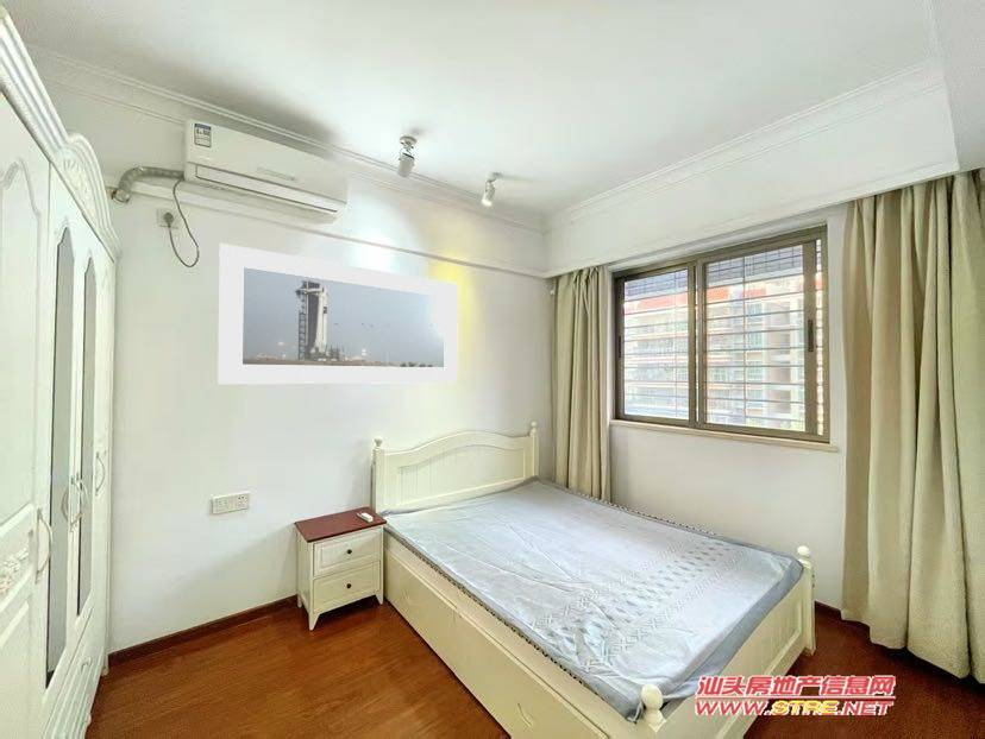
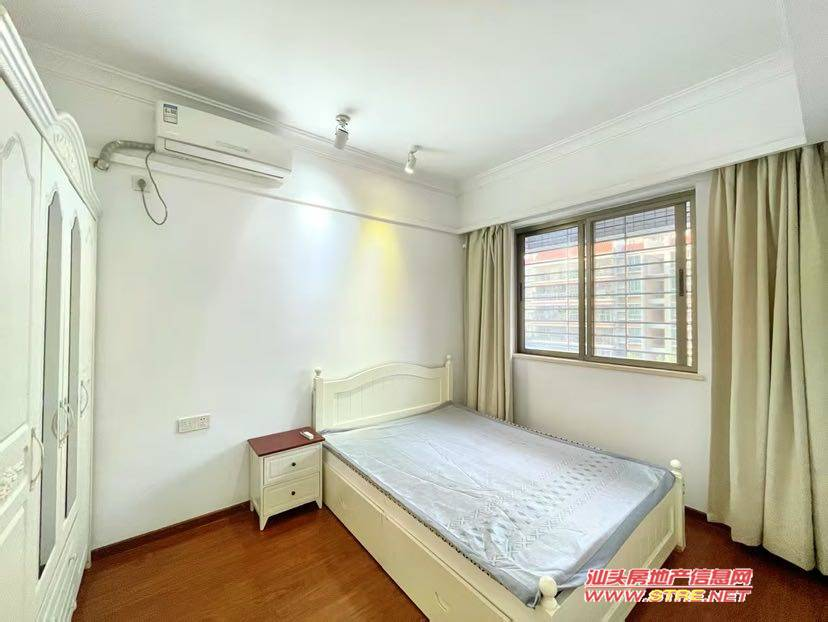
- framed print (359, 324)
